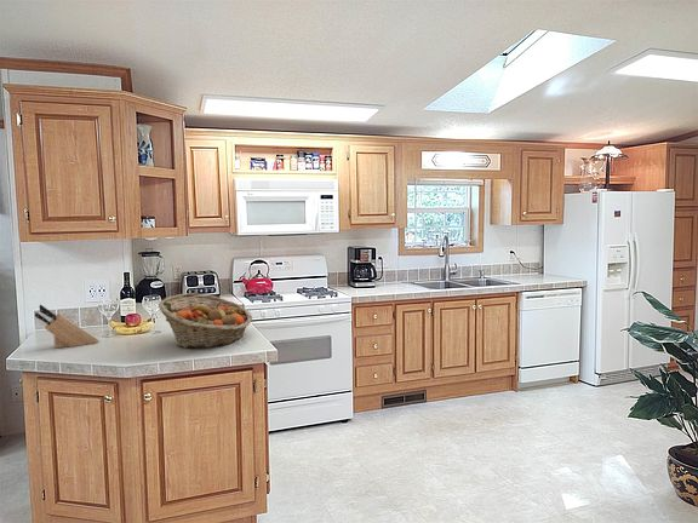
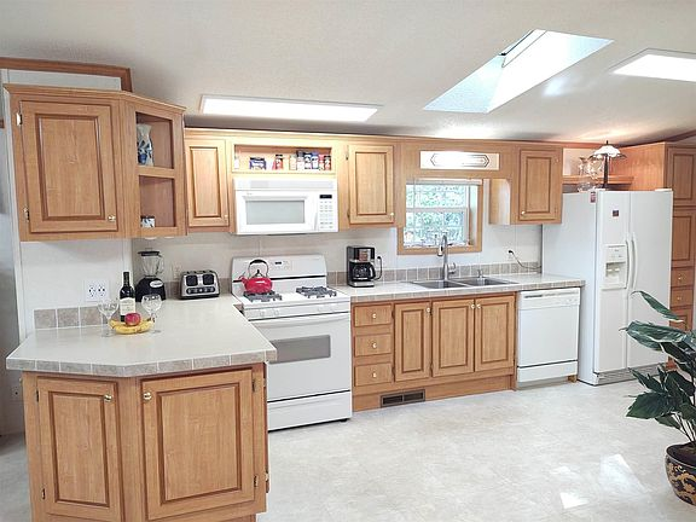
- fruit basket (206, 317)
- knife block (67, 323)
